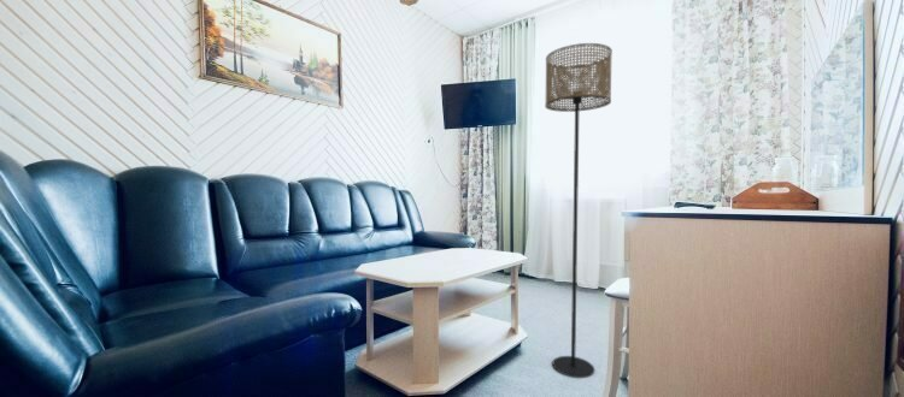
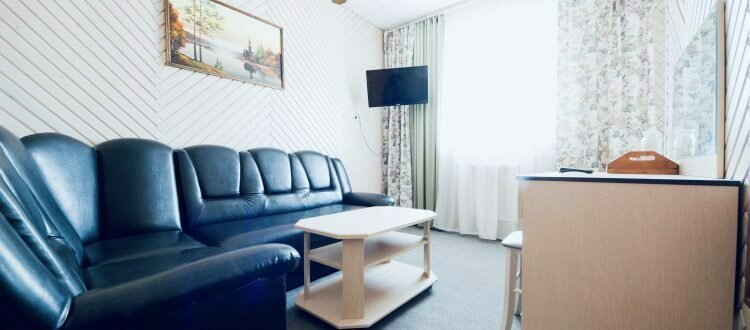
- floor lamp (575, 213)
